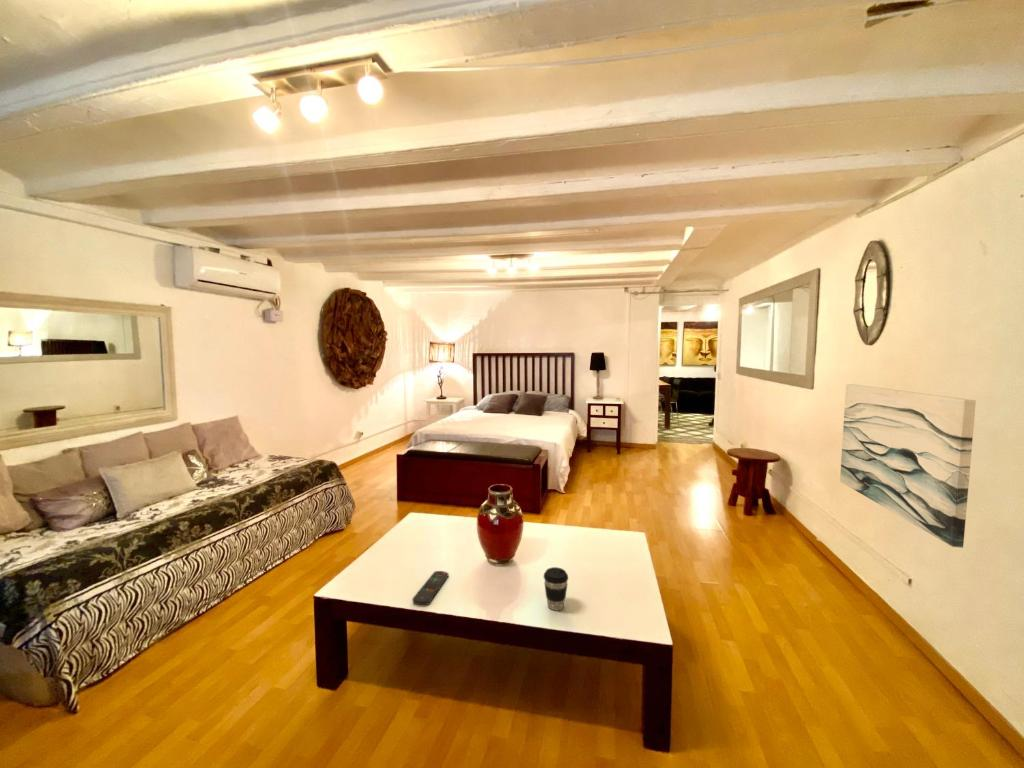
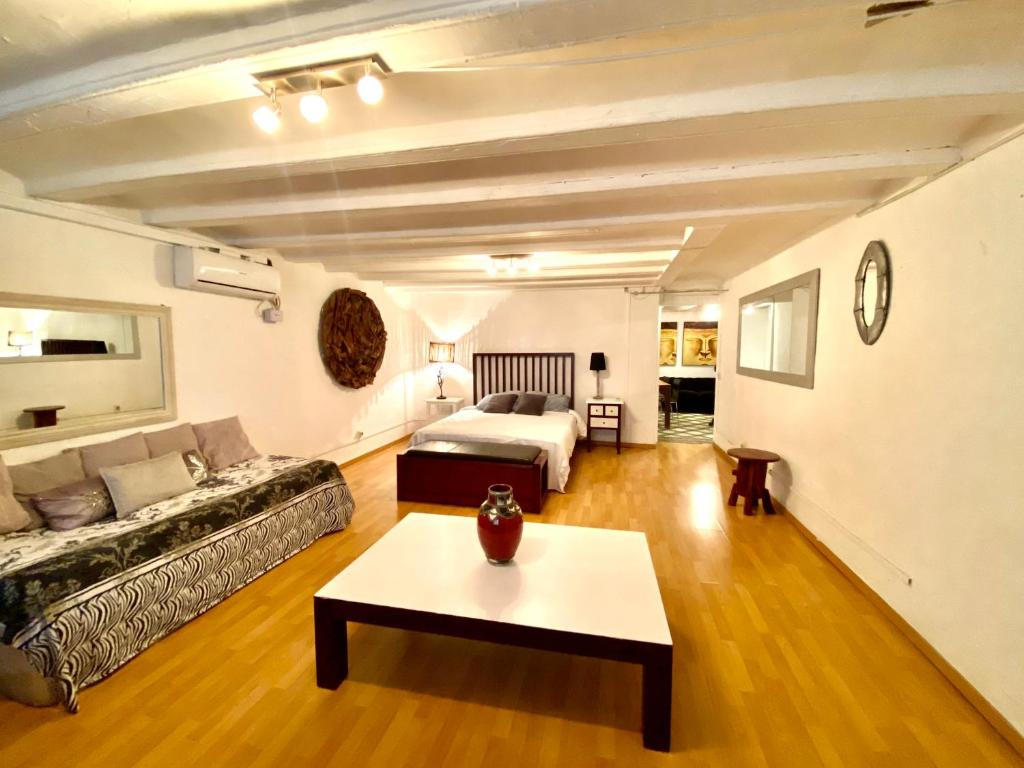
- wall art (893, 449)
- remote control (431, 586)
- coffee cup (555, 589)
